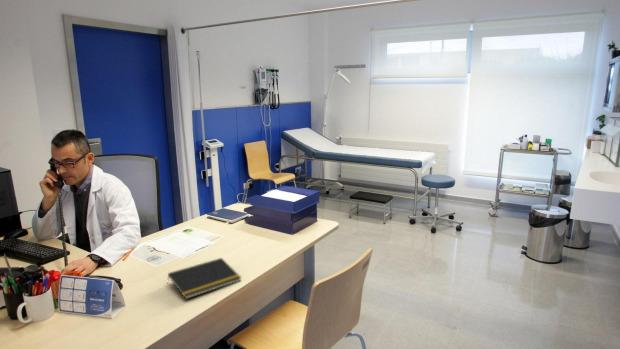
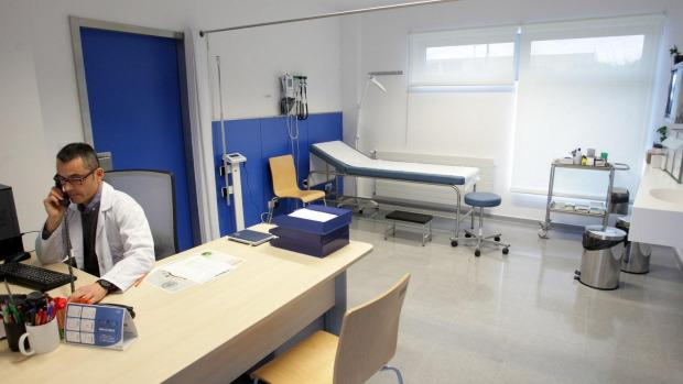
- notepad (205, 276)
